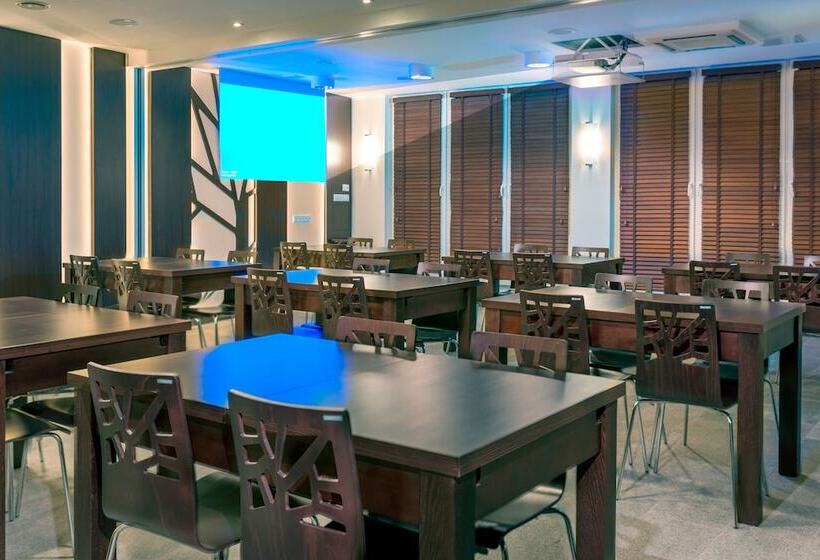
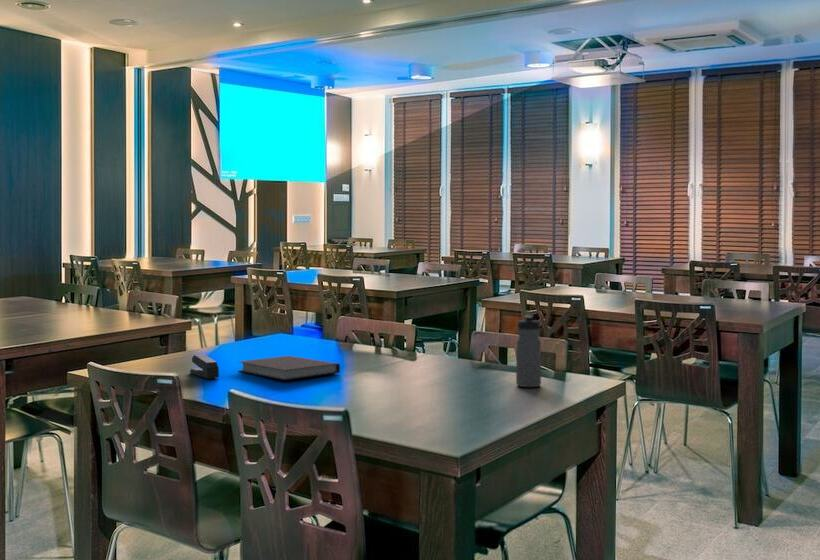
+ stapler (204, 365)
+ water bottle (528, 350)
+ notebook (288, 367)
